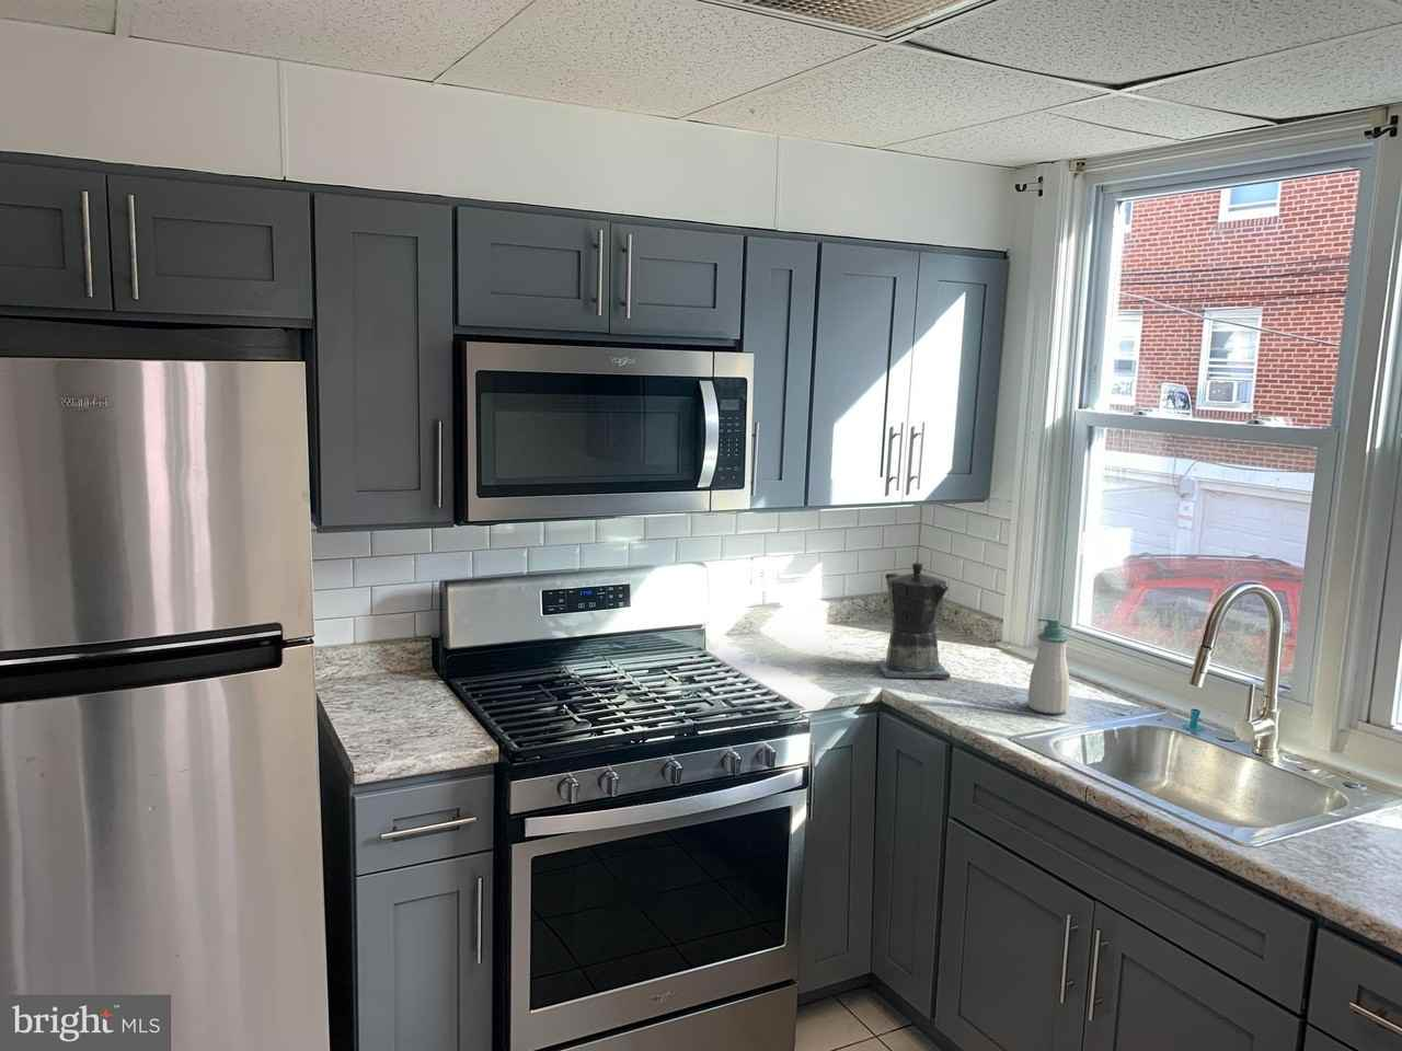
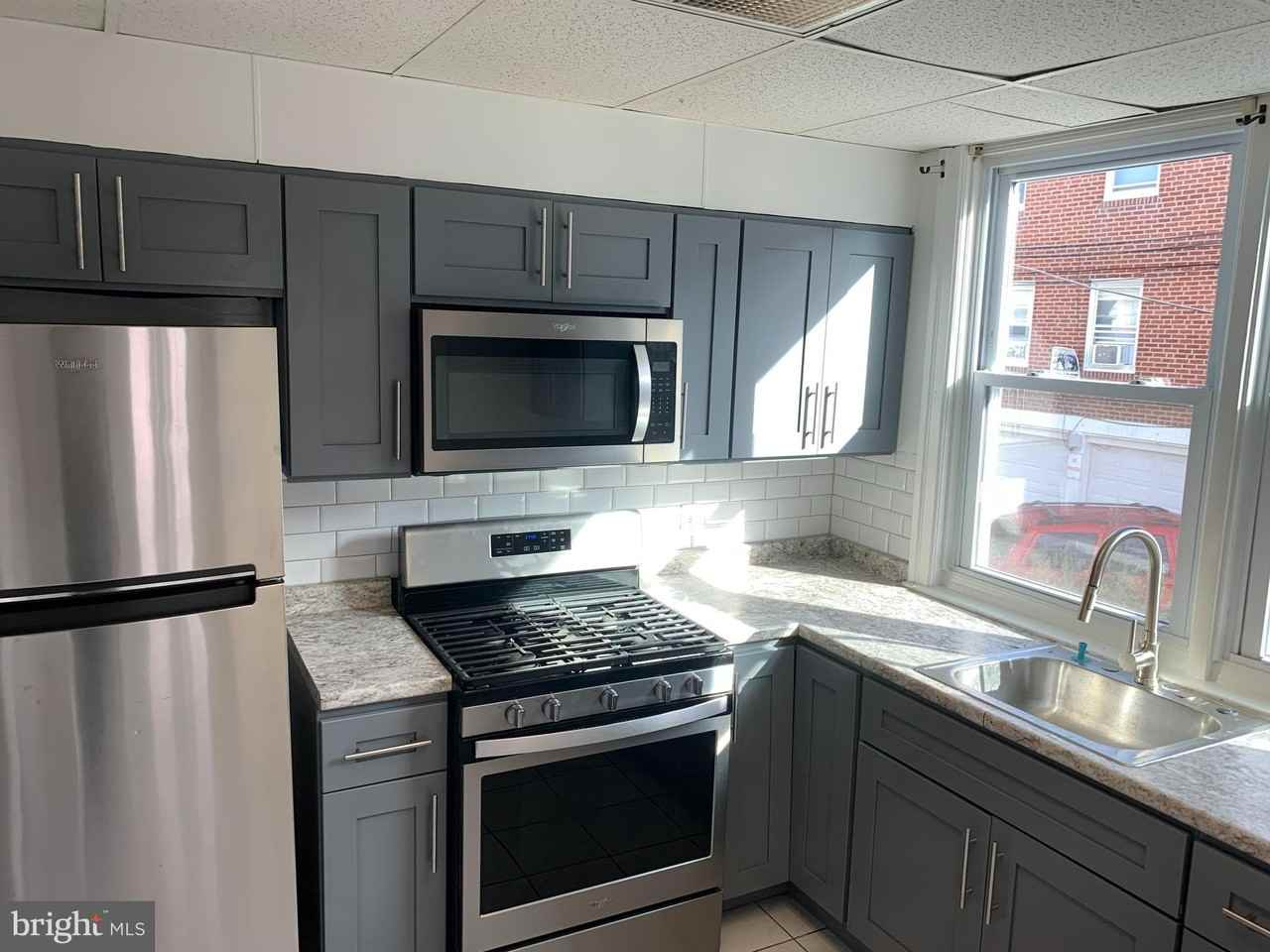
- soap bottle (1051, 663)
- coffee maker (913, 616)
